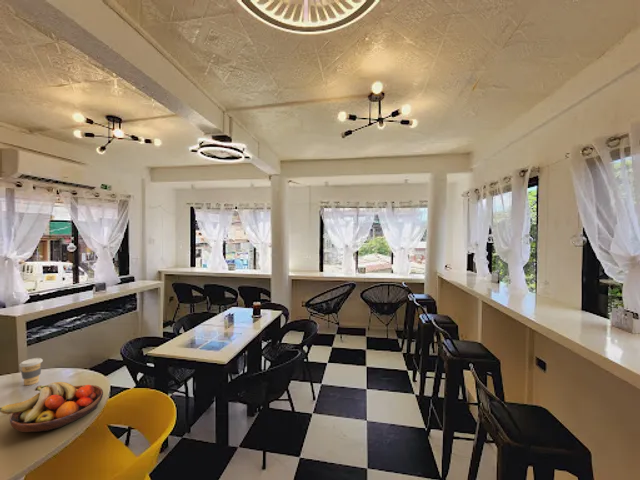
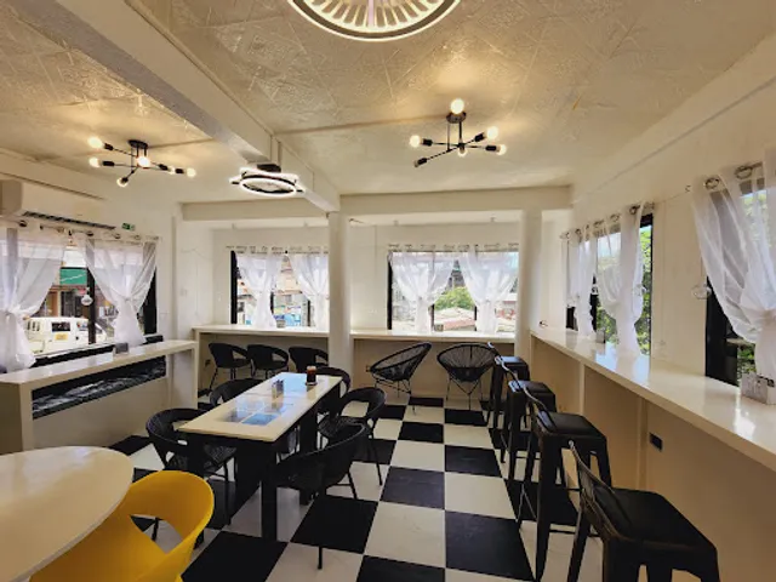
- fruit bowl (59, 400)
- coffee cup (31, 371)
